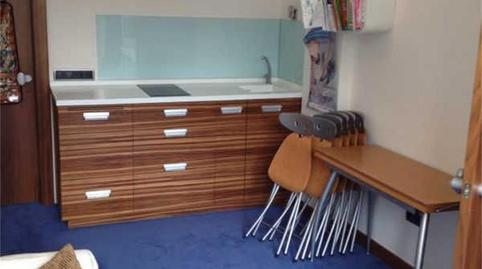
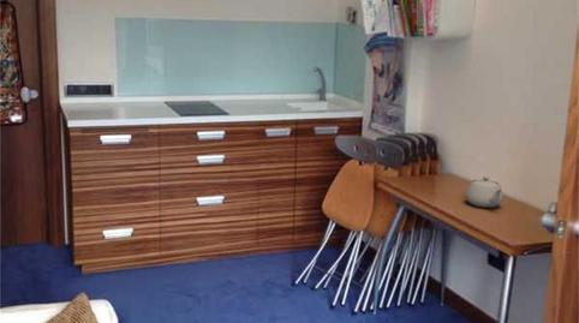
+ teapot (485, 191)
